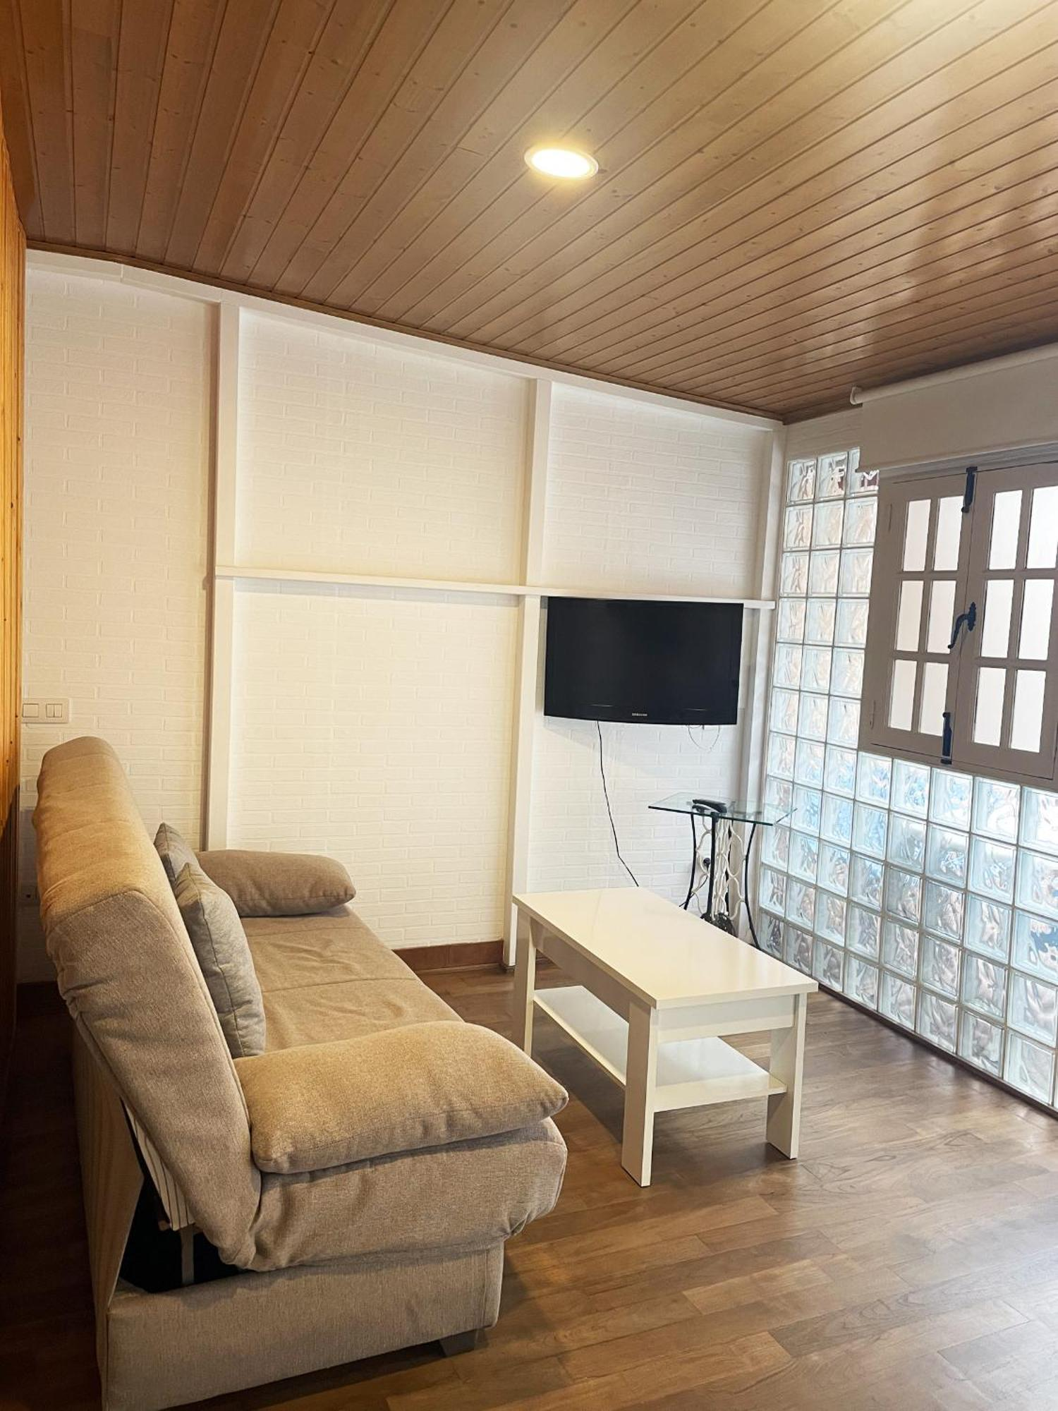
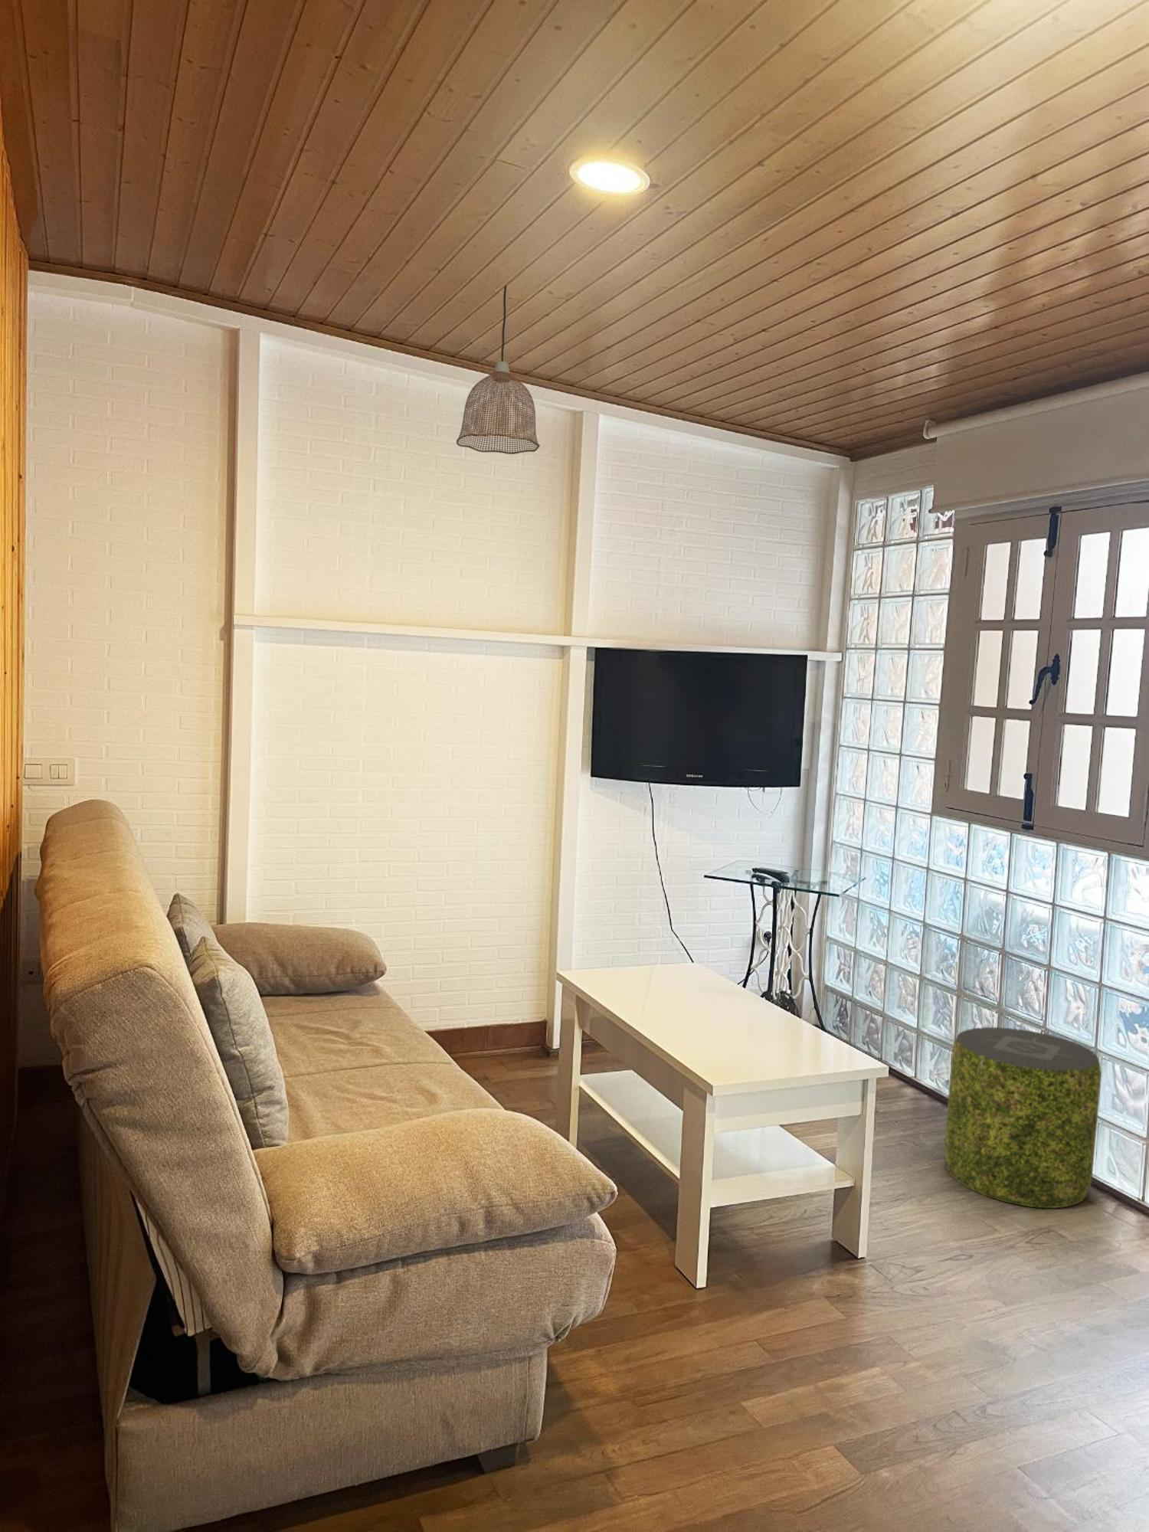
+ pendant lamp (501, 367)
+ pouf (1020, 1112)
